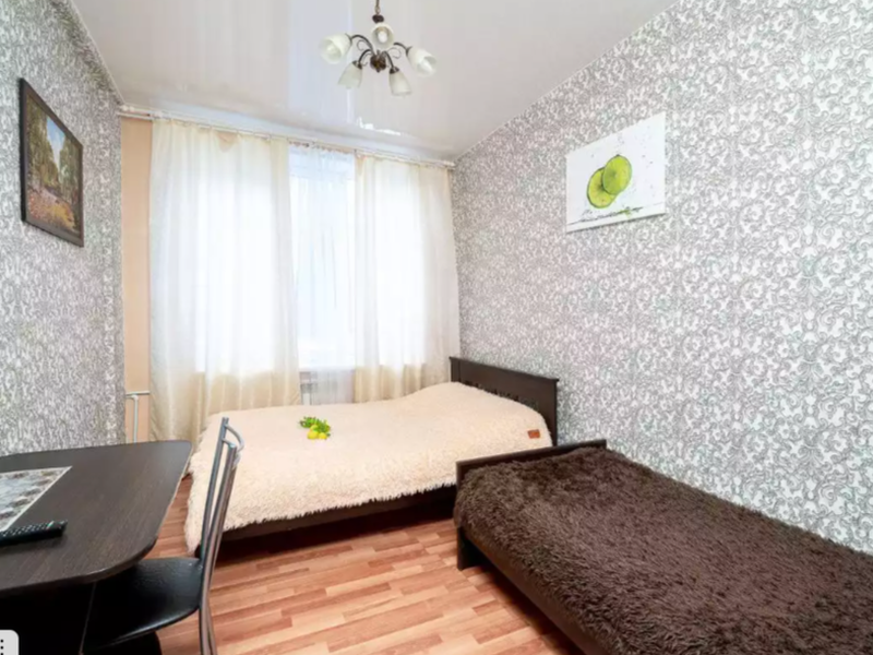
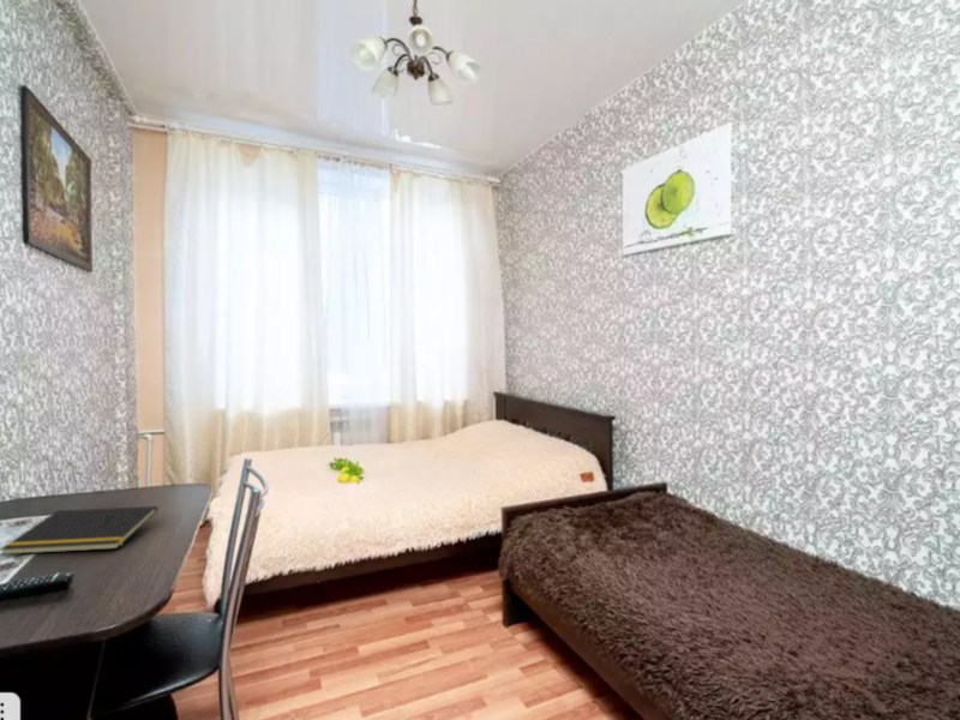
+ notepad (85, 528)
